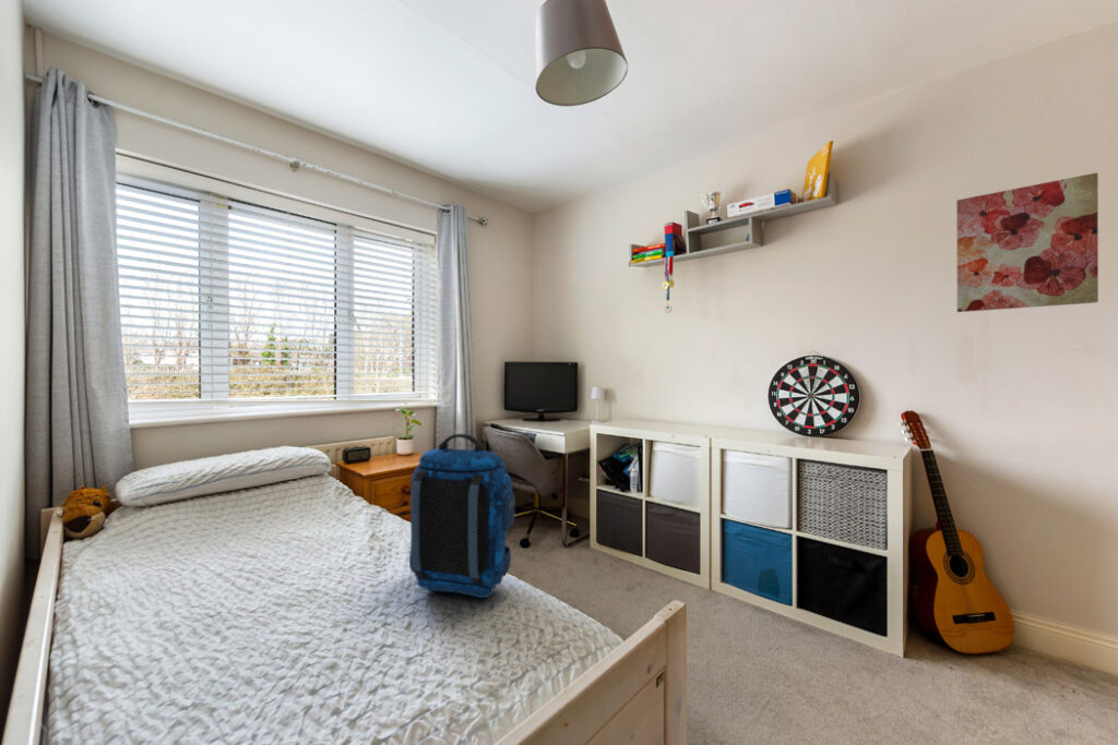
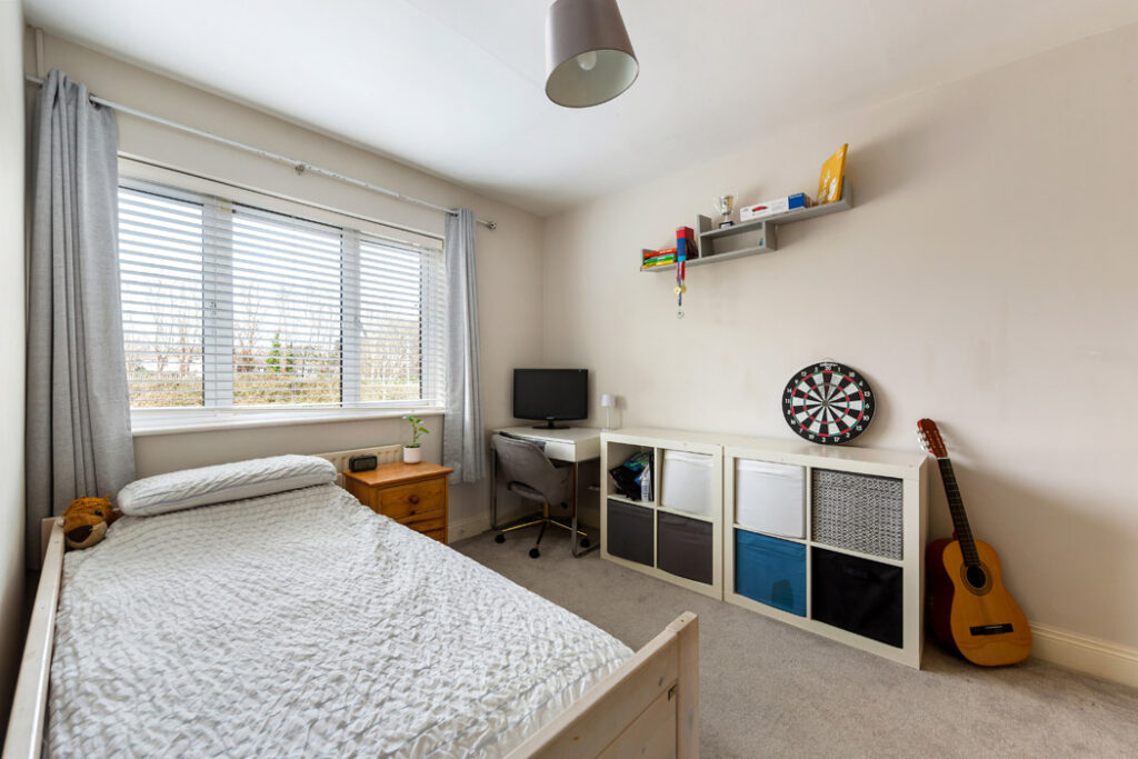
- backpack (462, 510)
- wall art (1022, 248)
